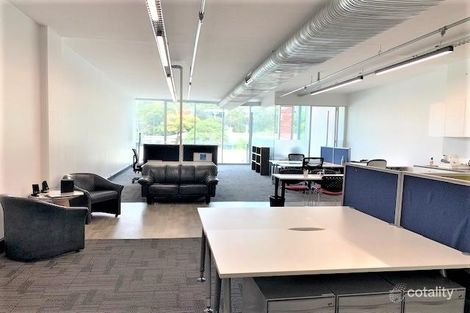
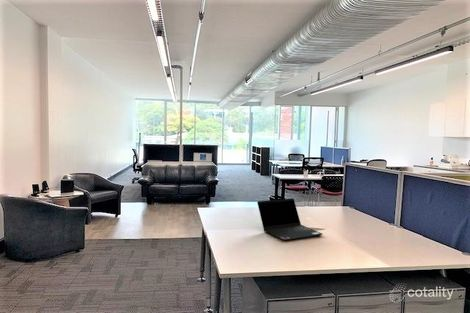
+ laptop computer (289, 218)
